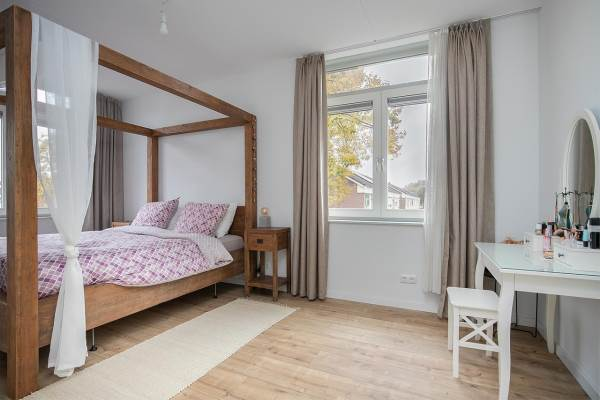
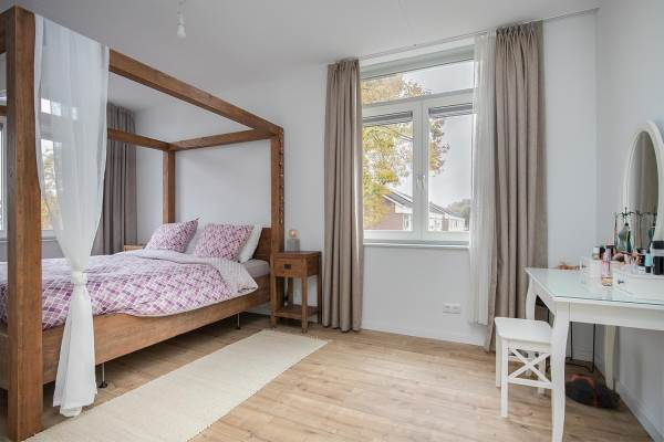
+ bag (587, 382)
